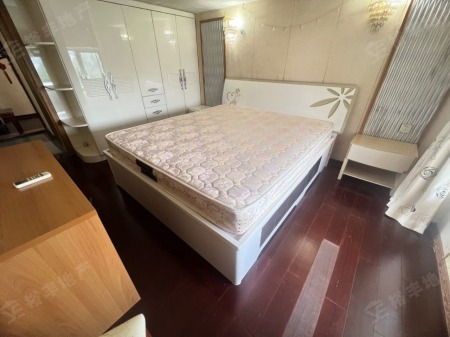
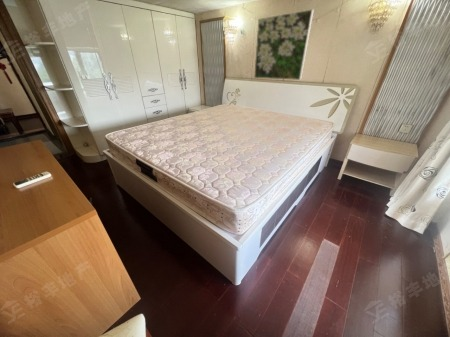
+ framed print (279, 49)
